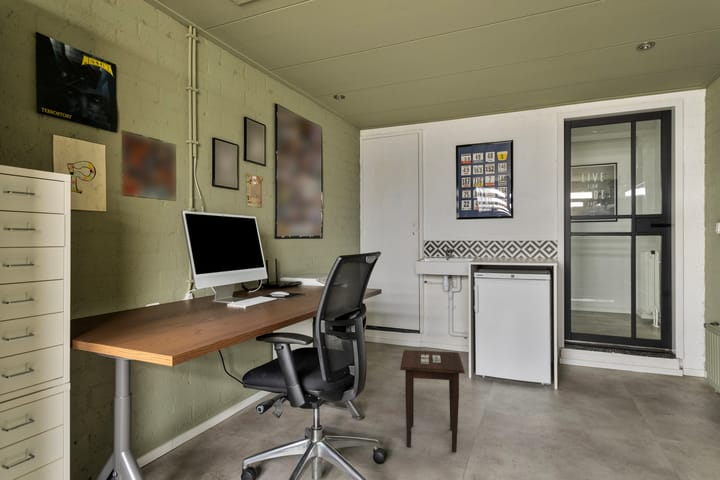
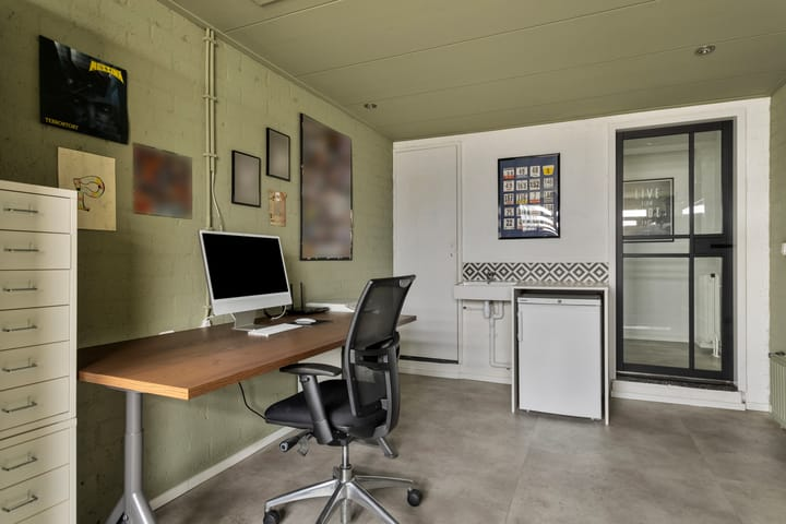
- side table (449, 396)
